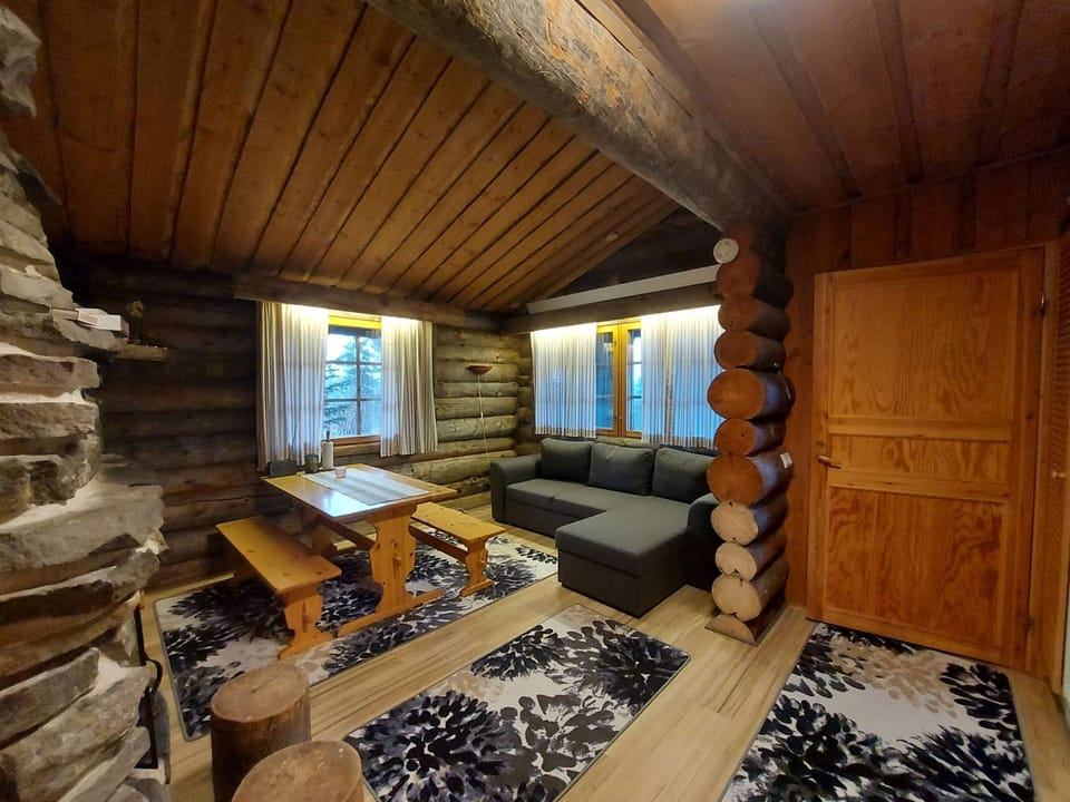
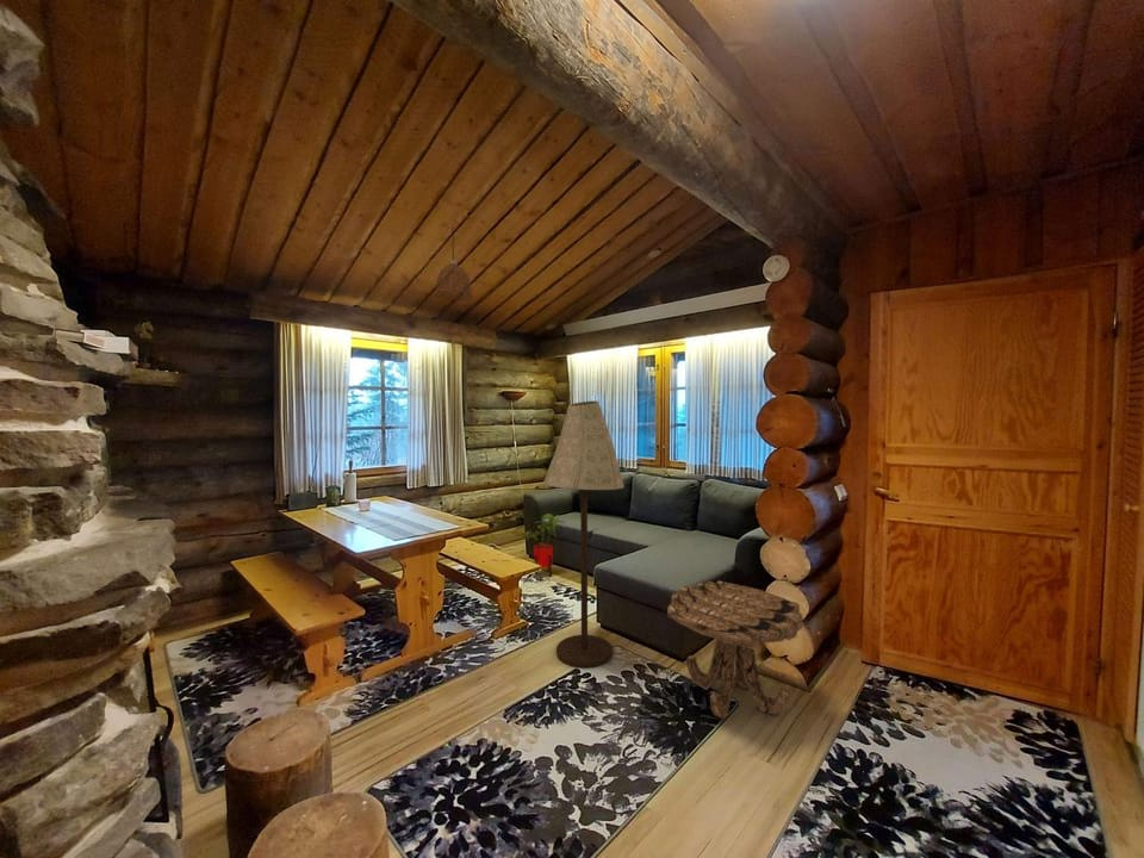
+ floor lamp (584, 527)
+ pendant lamp (453, 261)
+ house plant (543, 545)
+ side table (733, 651)
